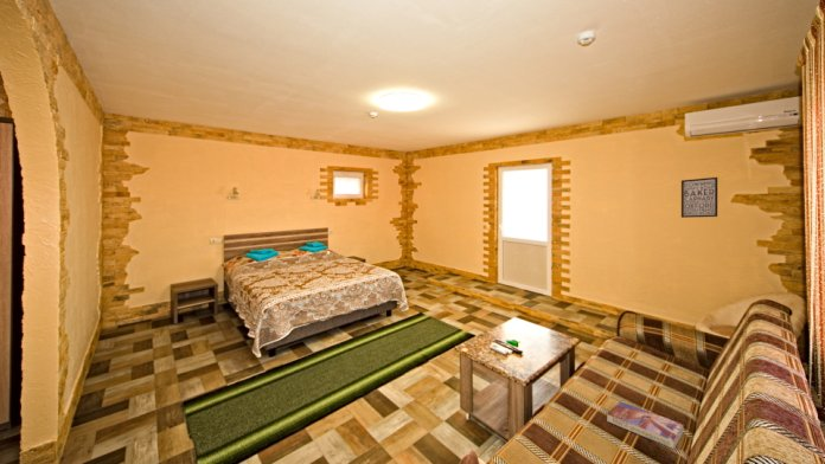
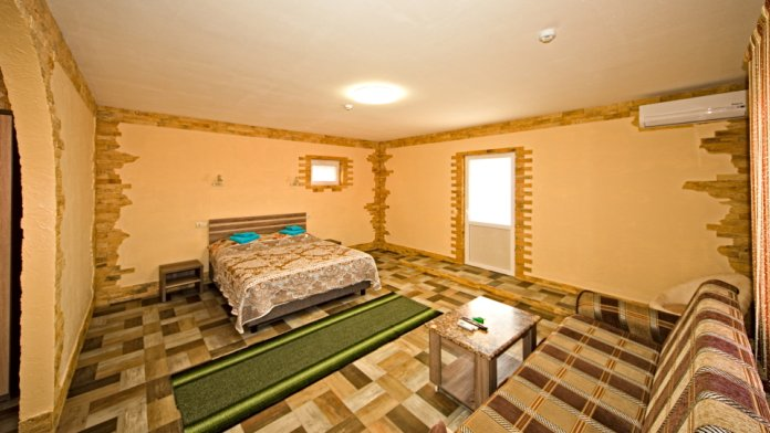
- textbook (644, 423)
- wall art (698, 198)
